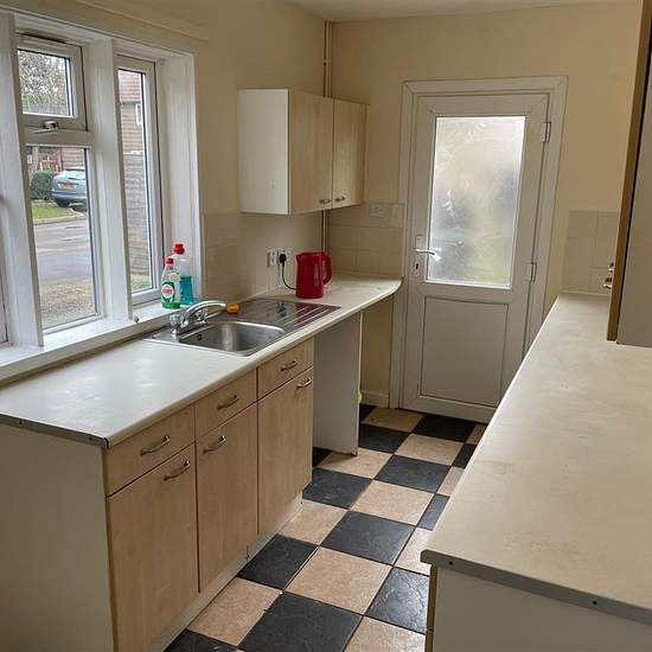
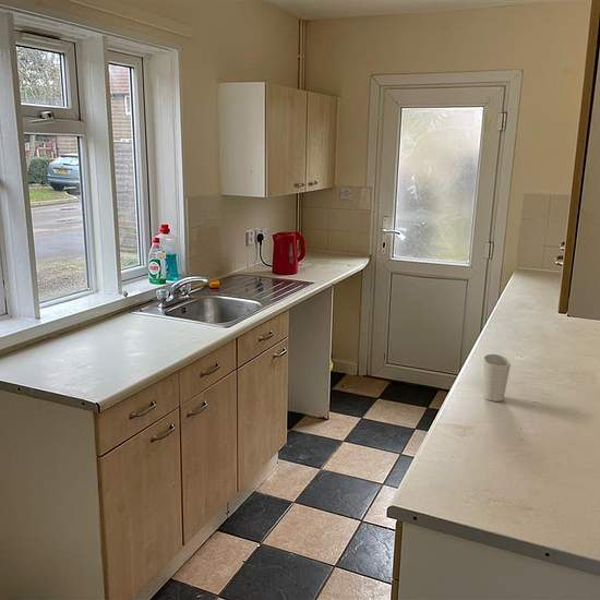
+ cup (495, 377)
